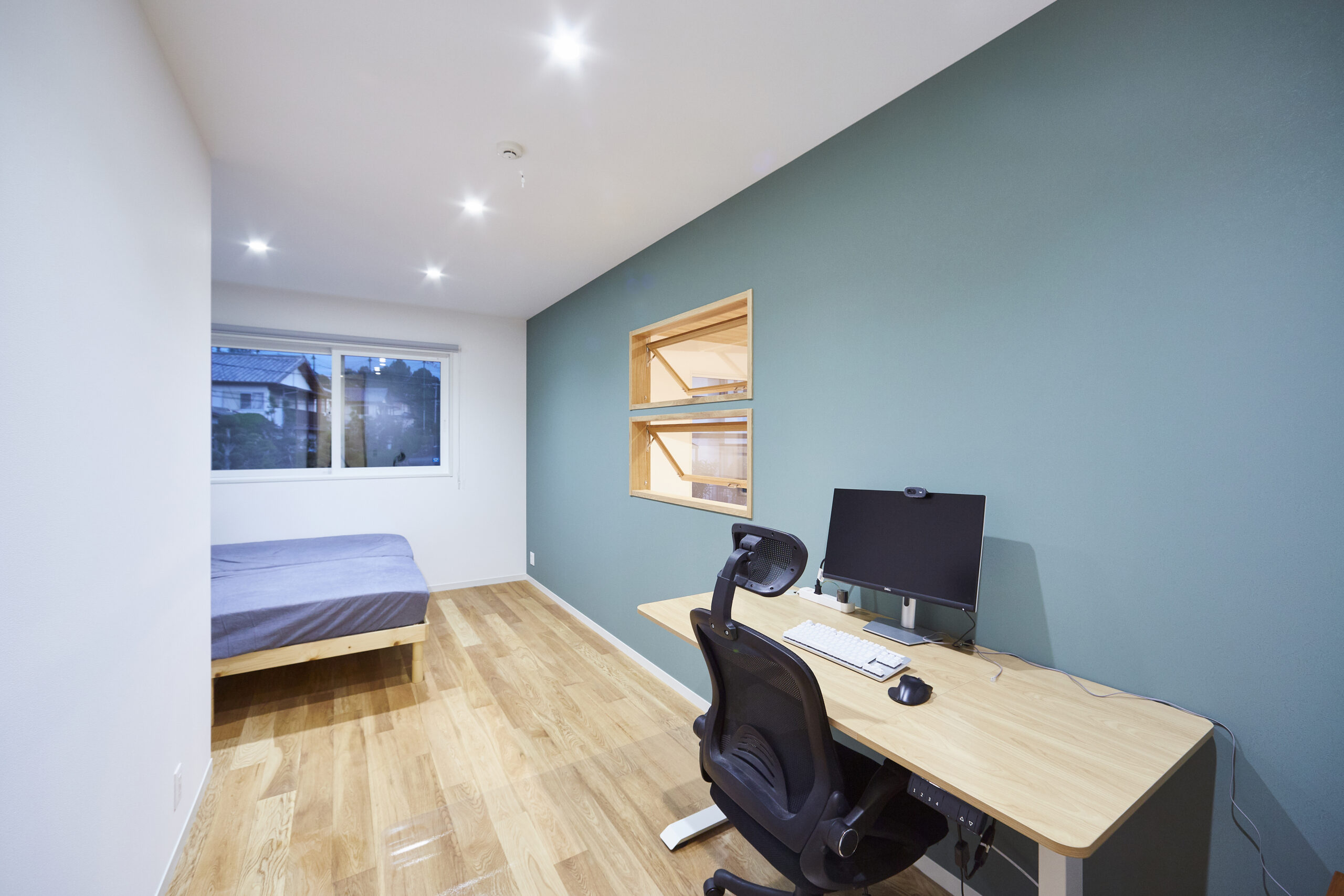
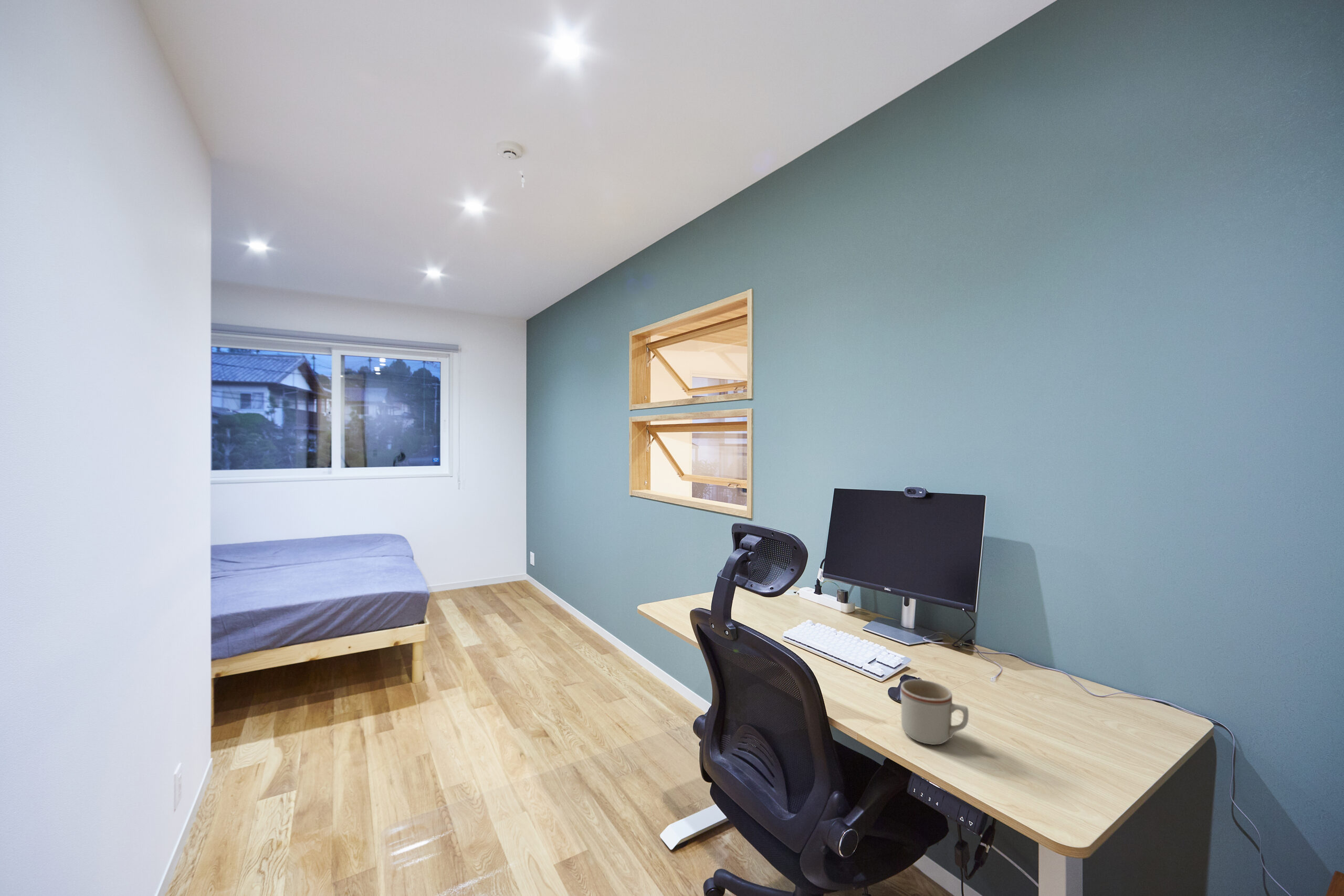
+ mug (933, 714)
